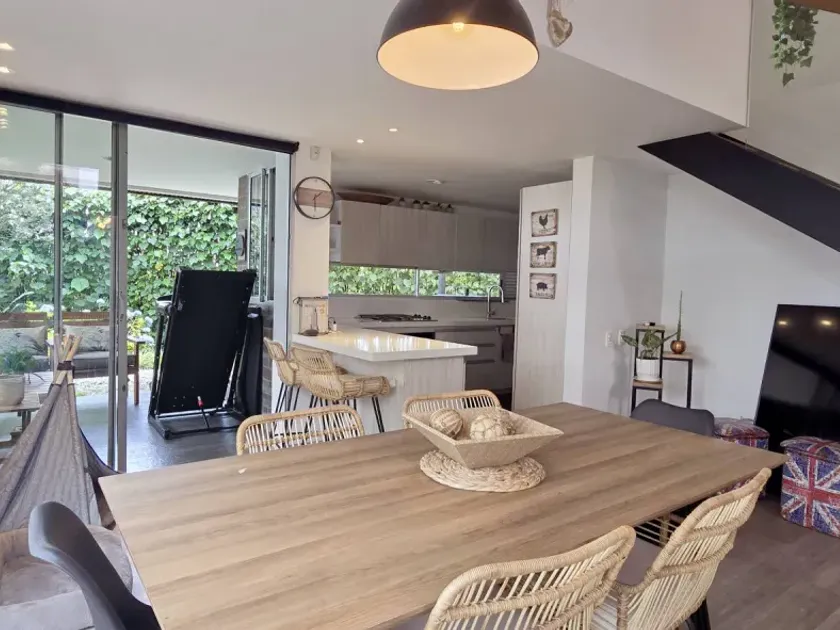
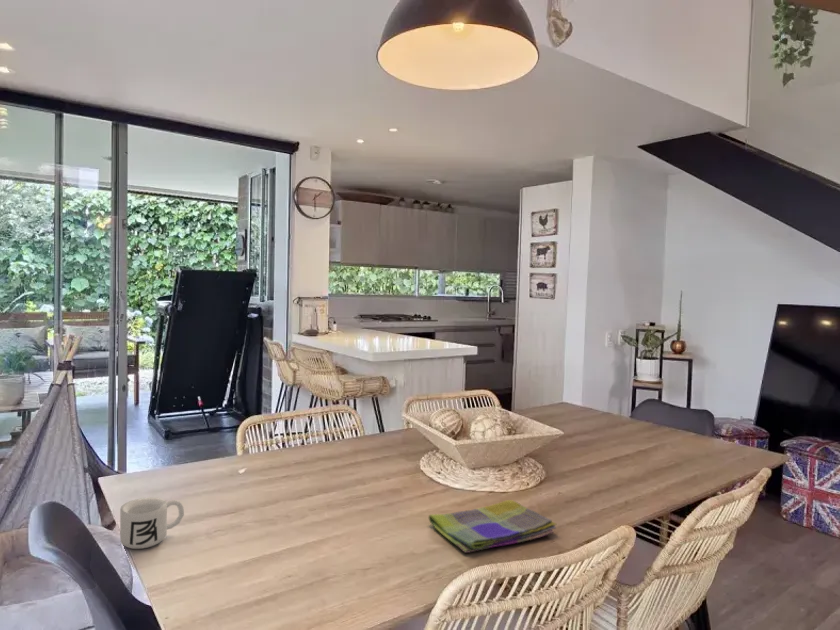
+ mug (153, 521)
+ dish towel (491, 522)
